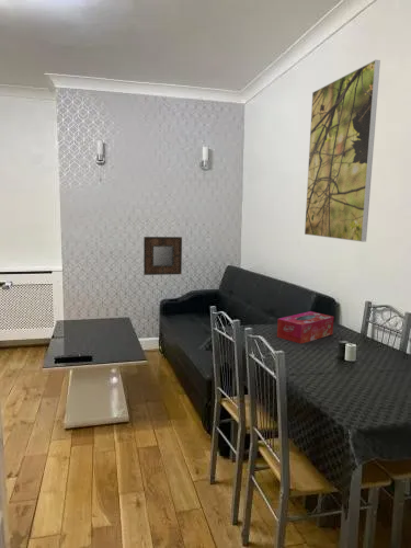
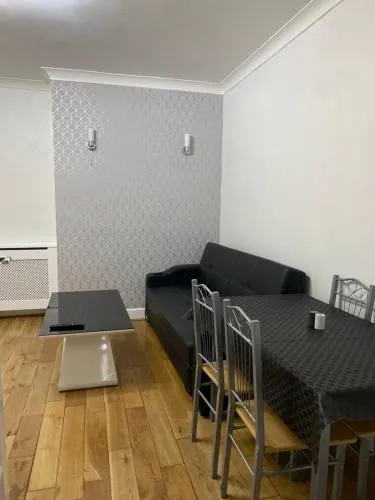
- home mirror (162, 255)
- tissue box (305, 327)
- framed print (336, 160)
